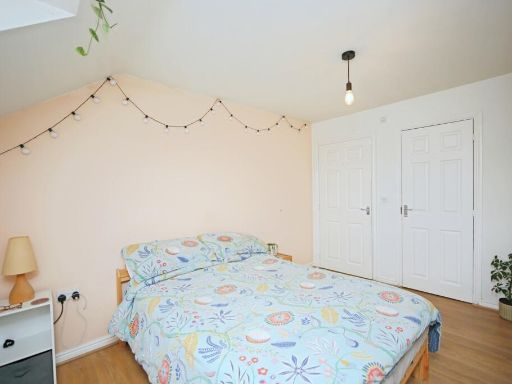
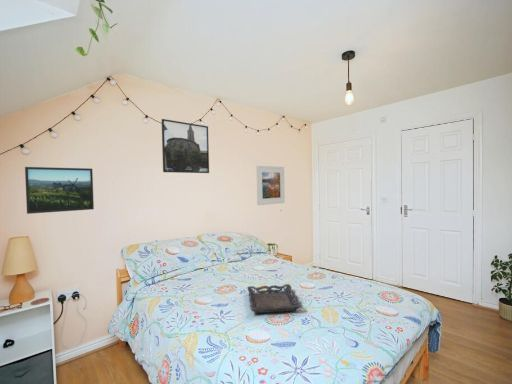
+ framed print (186, 147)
+ tray (272, 298)
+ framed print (61, 189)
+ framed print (271, 185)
